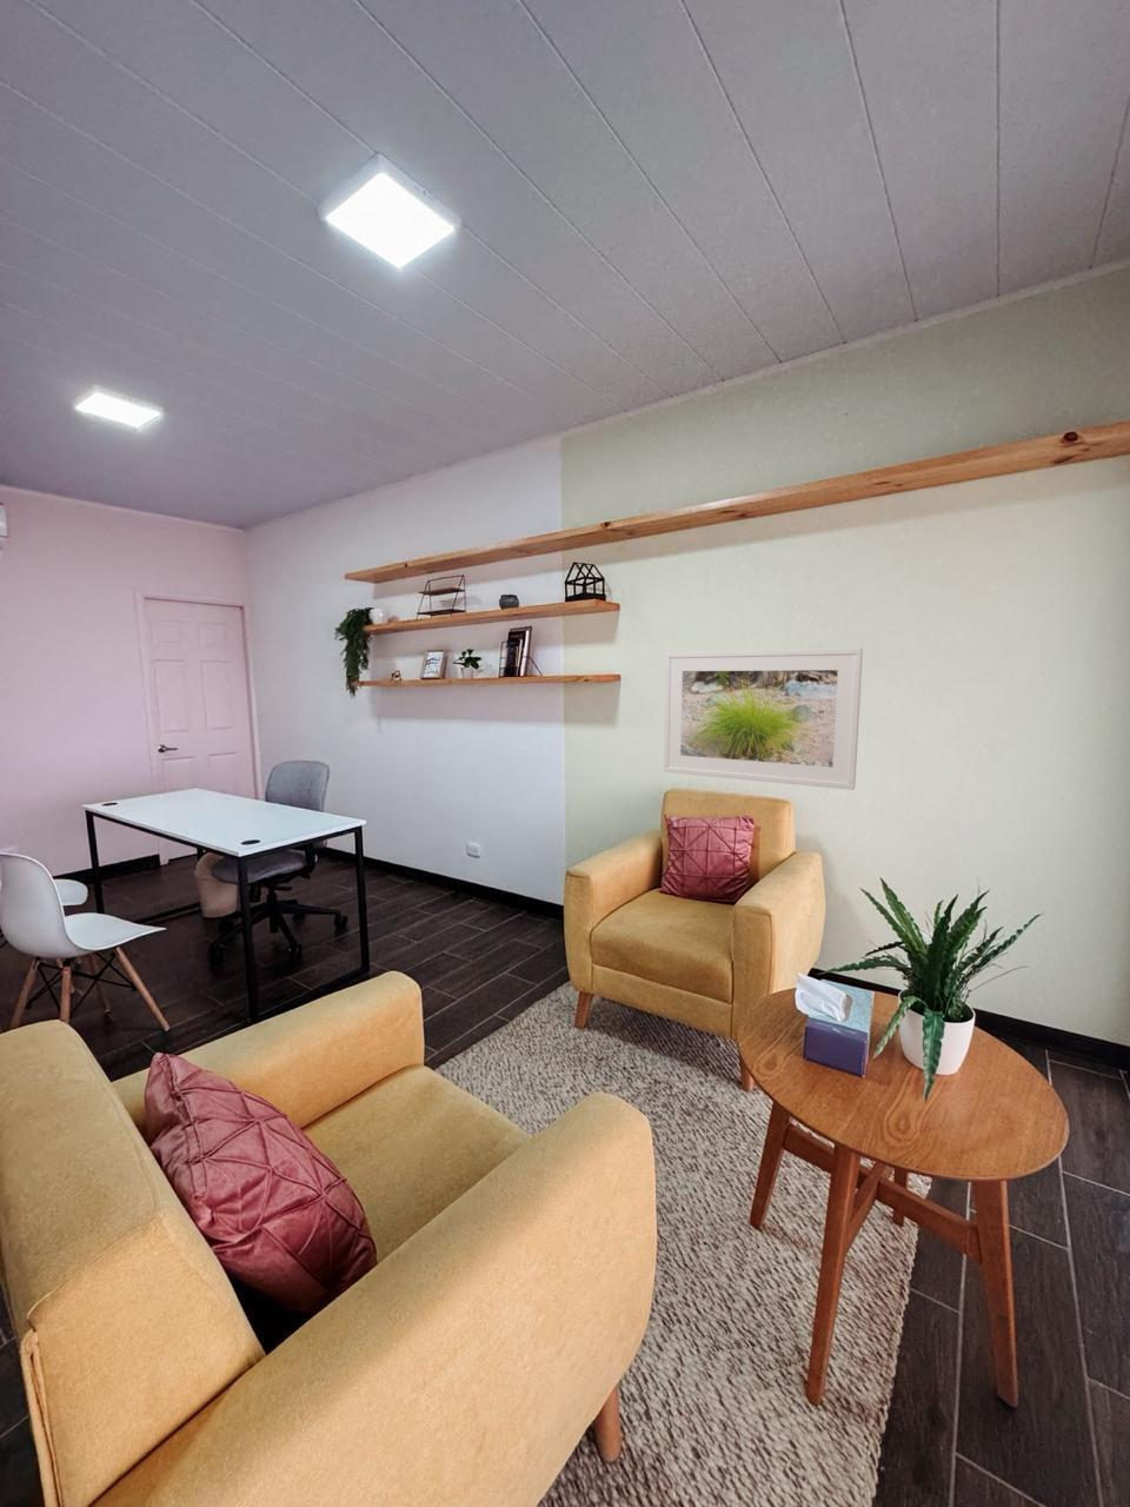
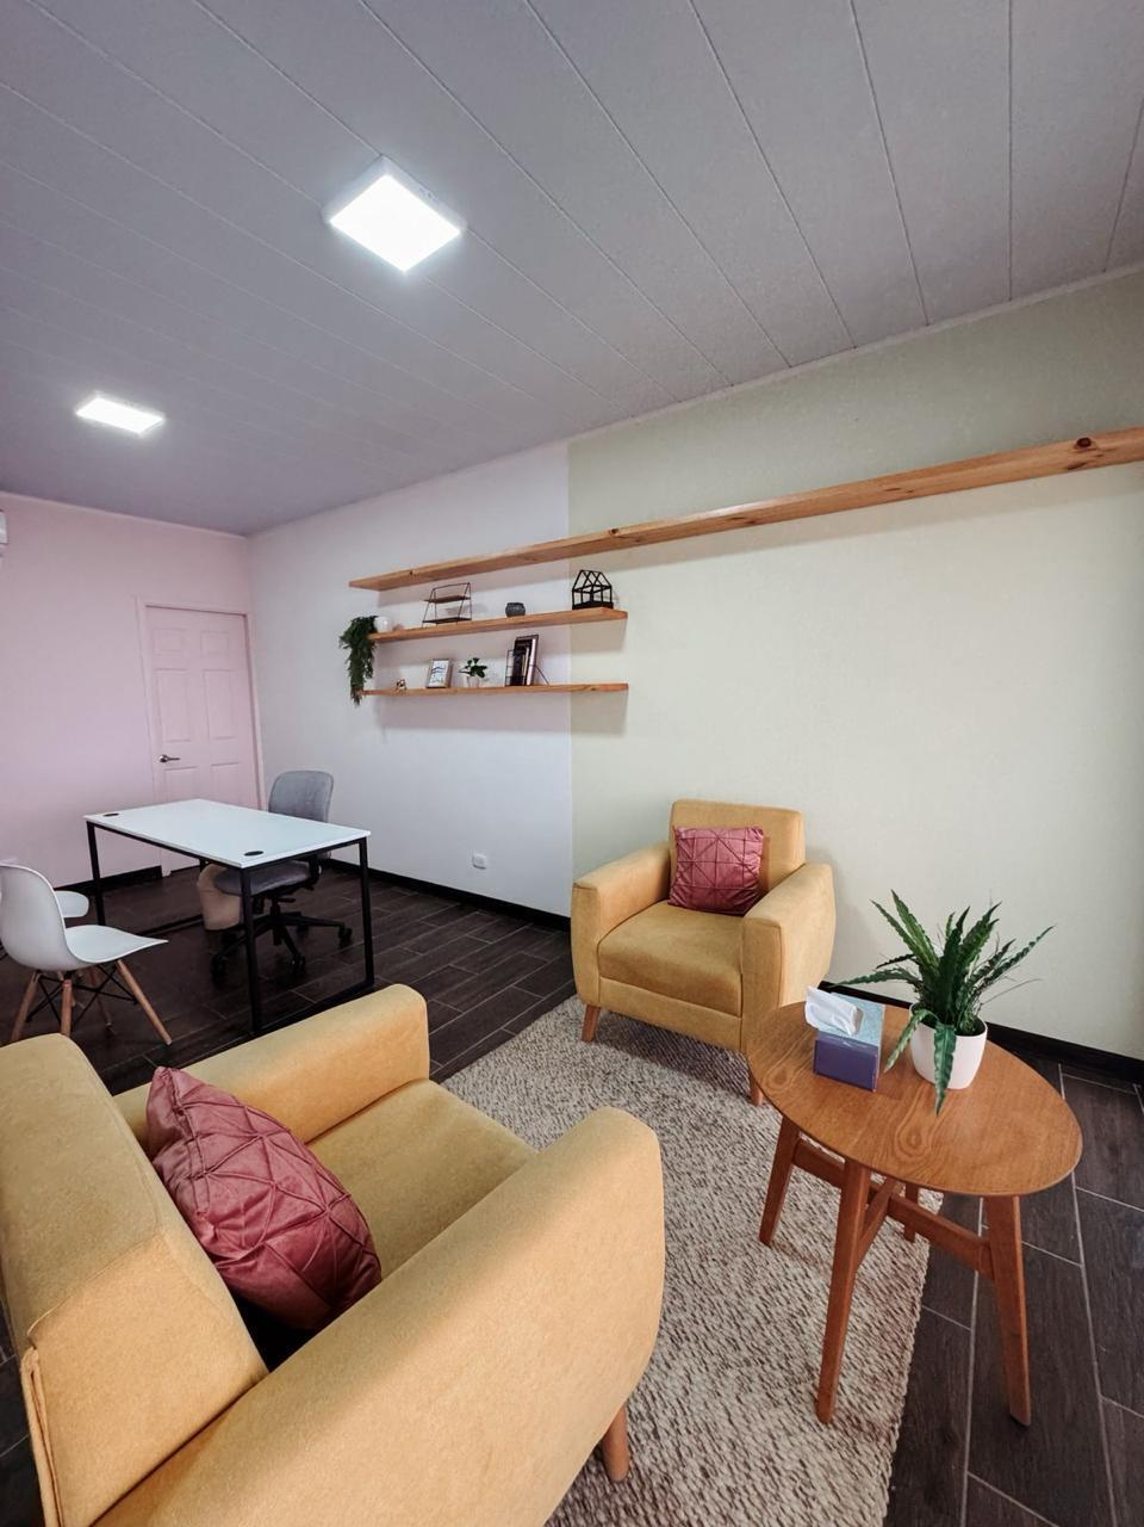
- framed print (754, 716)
